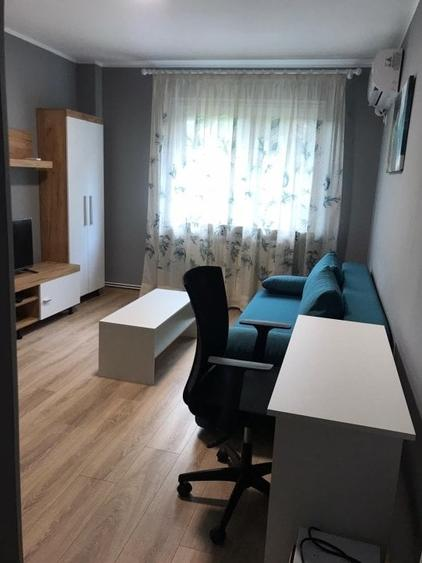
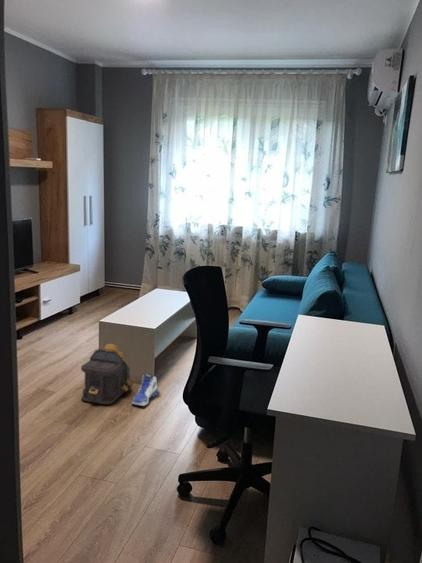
+ sneaker (145, 387)
+ backpack (107, 369)
